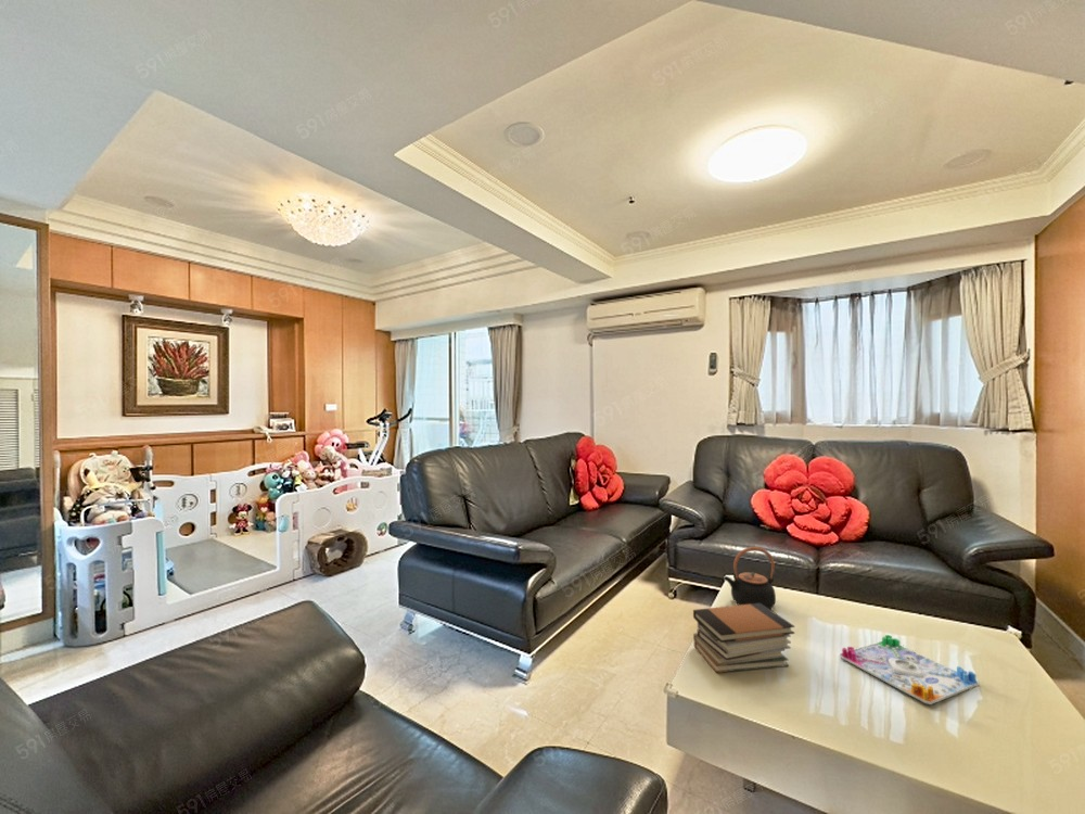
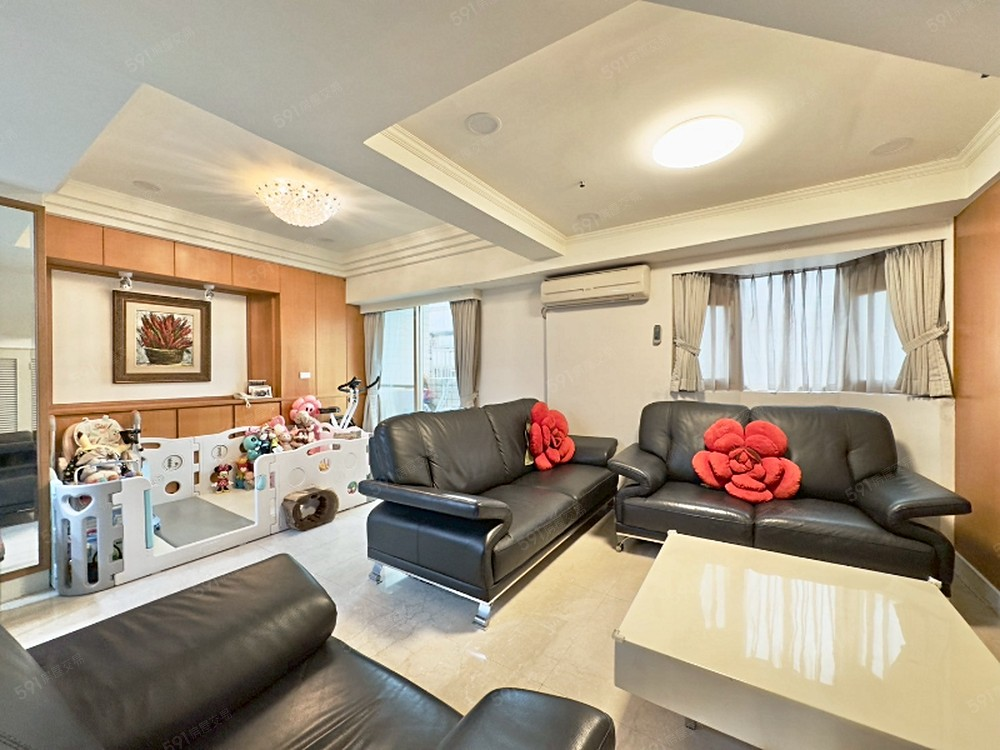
- book stack (741, 636)
- teapot (749, 575)
- board game (905, 664)
